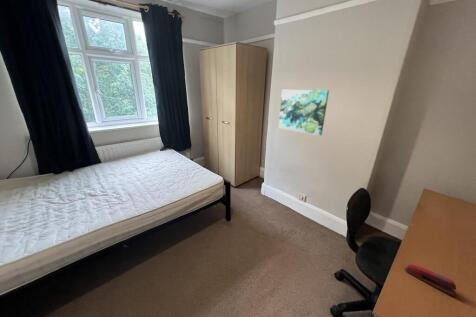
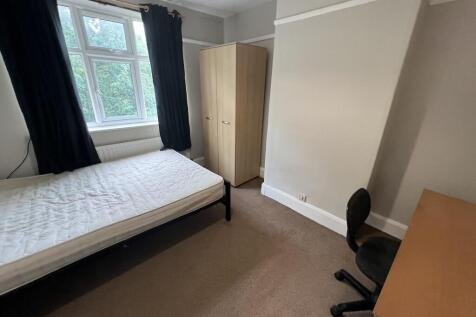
- wall art (301, 111)
- stapler (430, 276)
